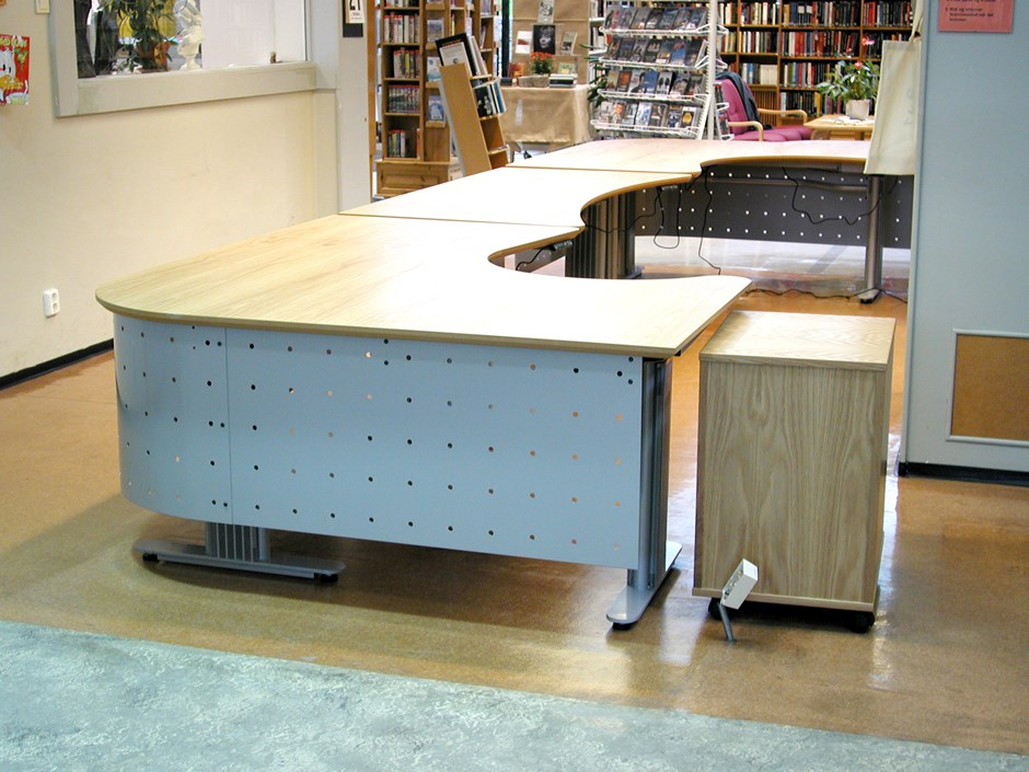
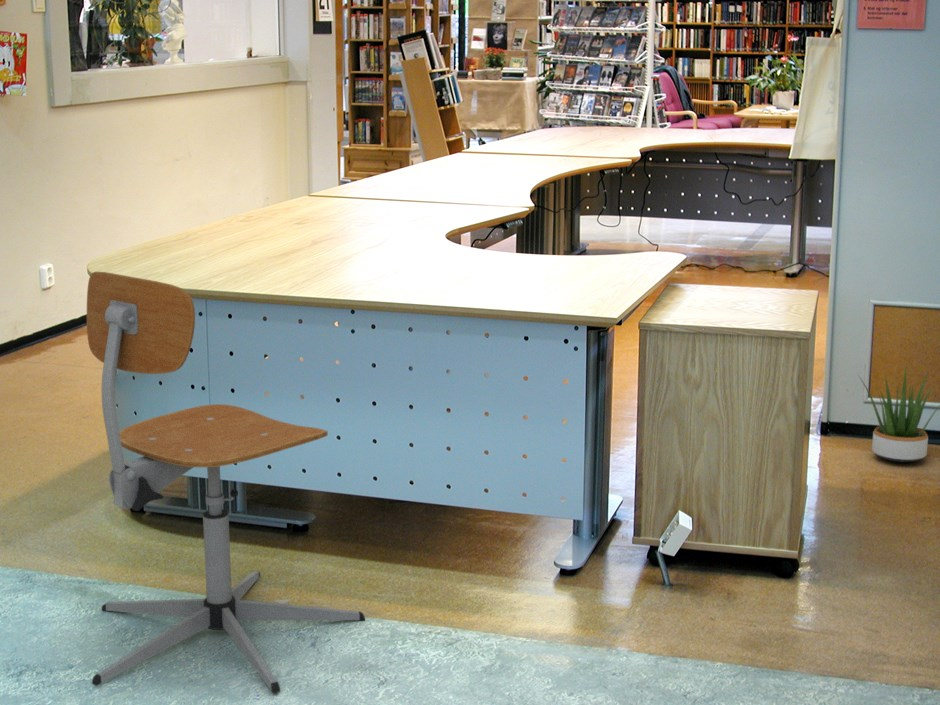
+ potted plant (902, 414)
+ office chair (202, 458)
